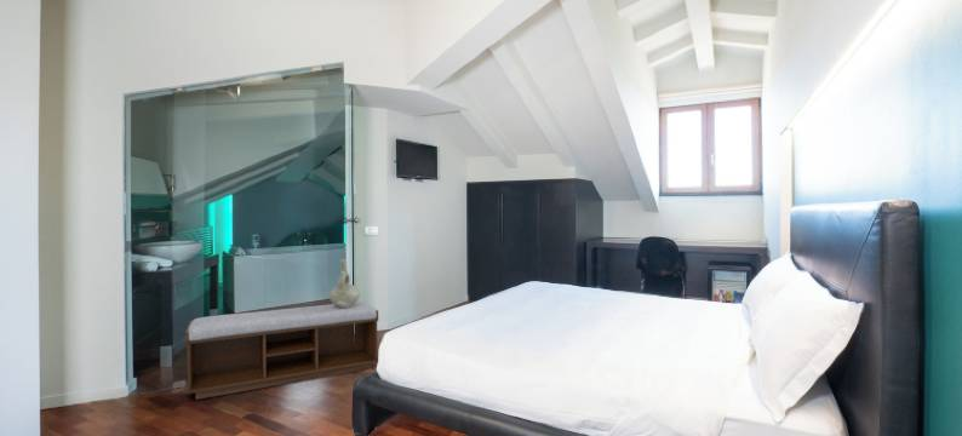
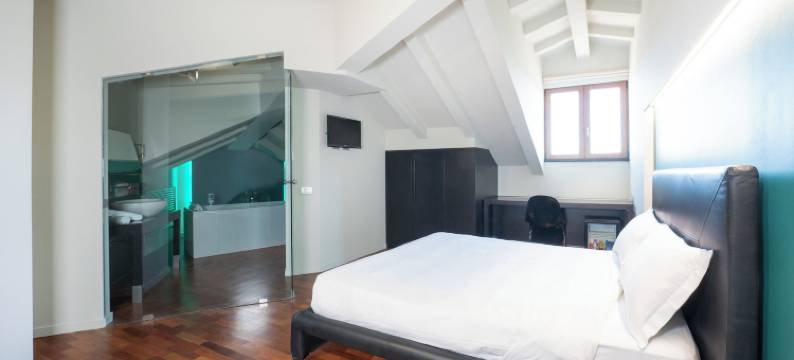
- bench (288, 343)
- decorative vase (344, 282)
